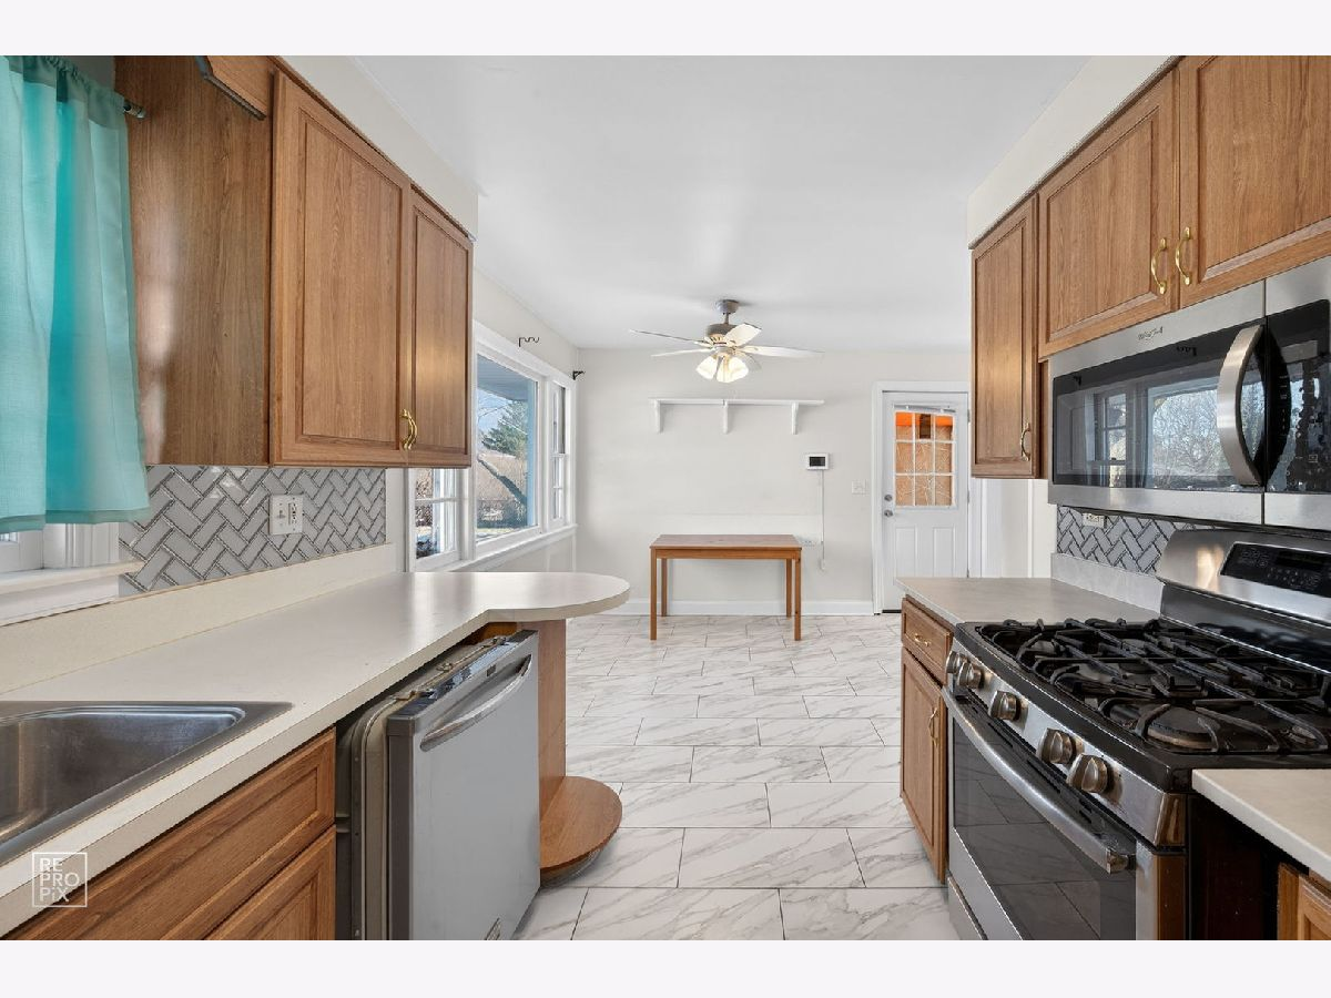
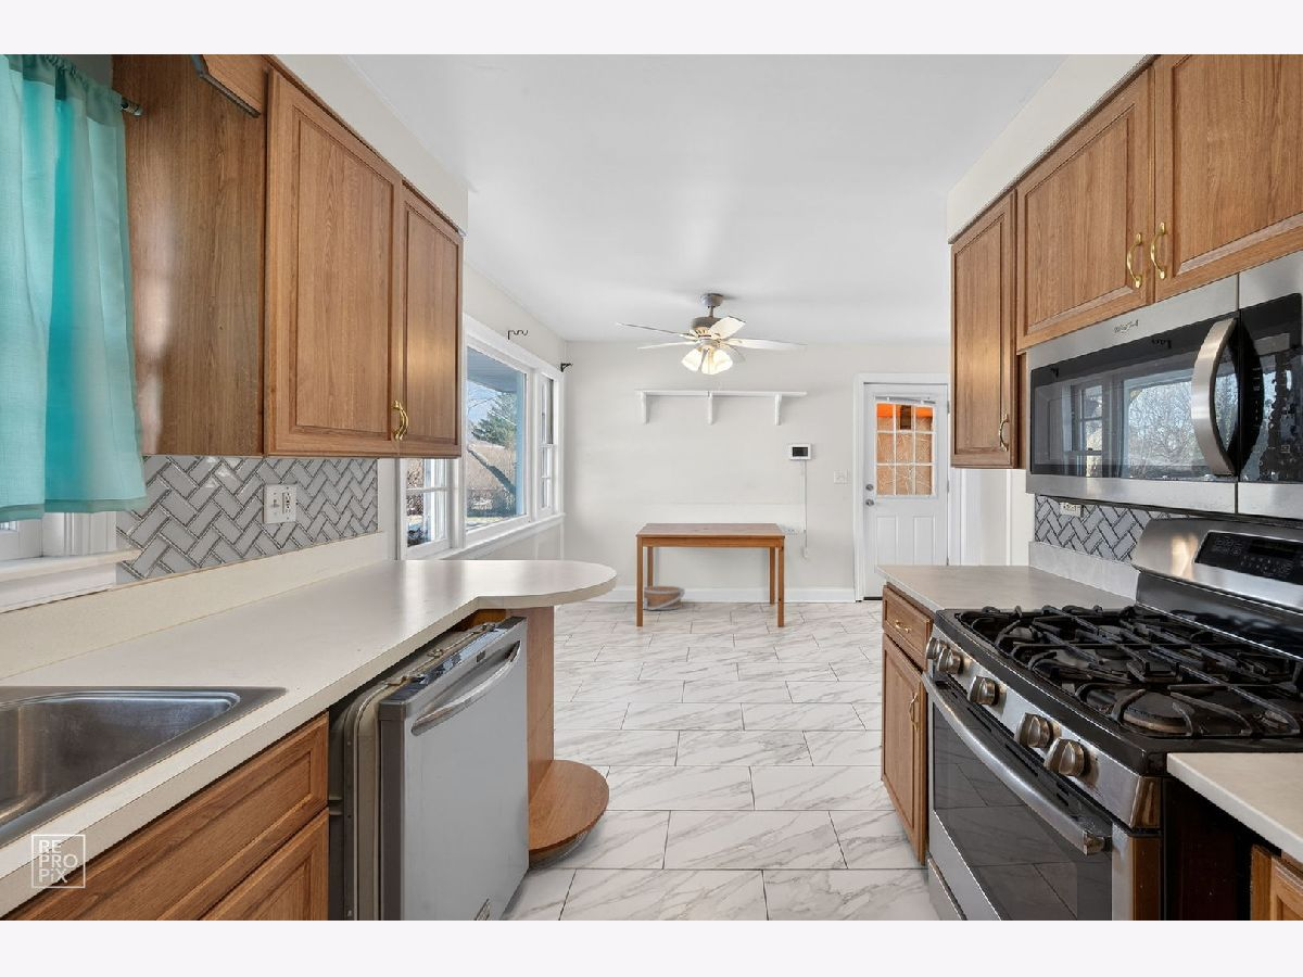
+ basket (661, 597)
